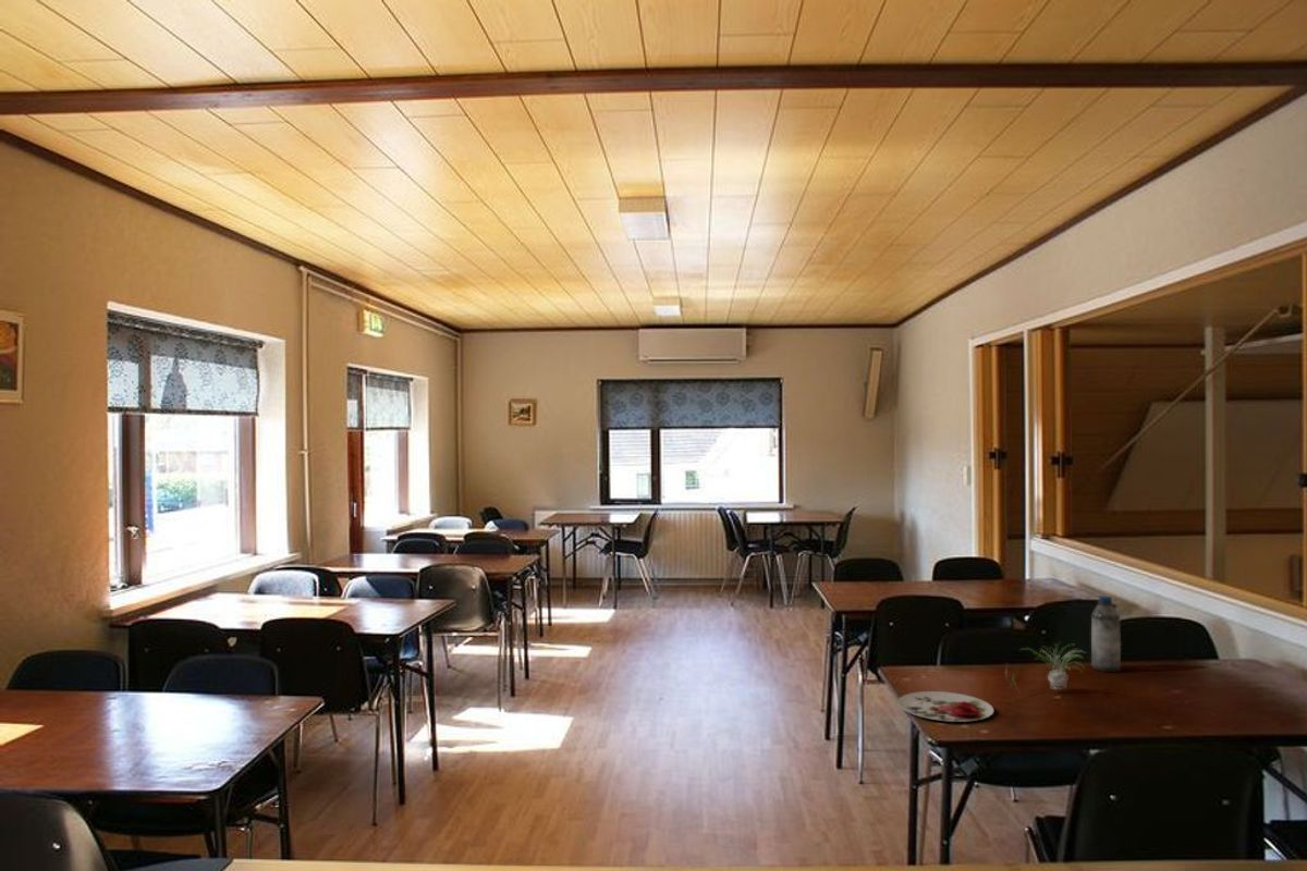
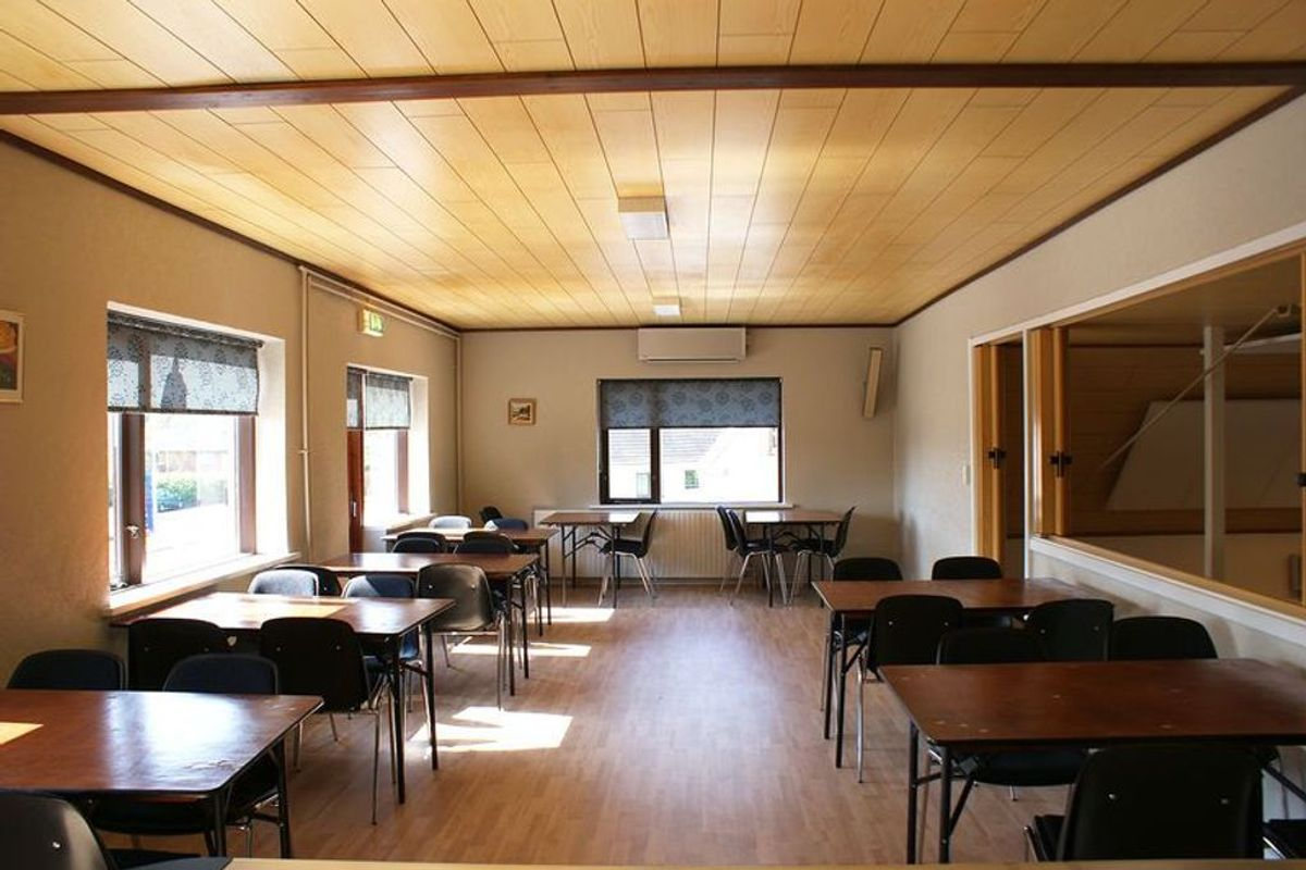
- plate (944, 704)
- water bottle (1106, 633)
- plant (1049, 667)
